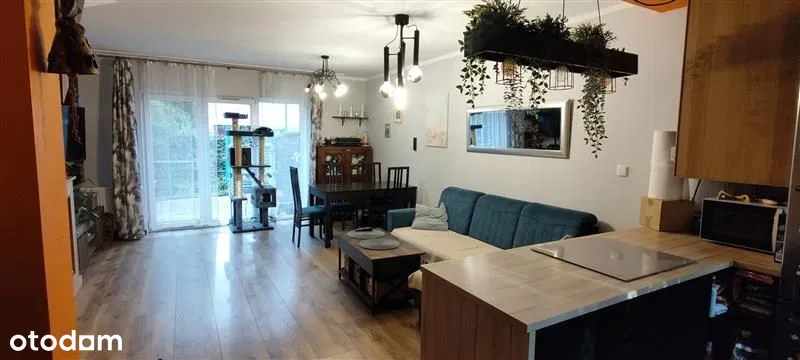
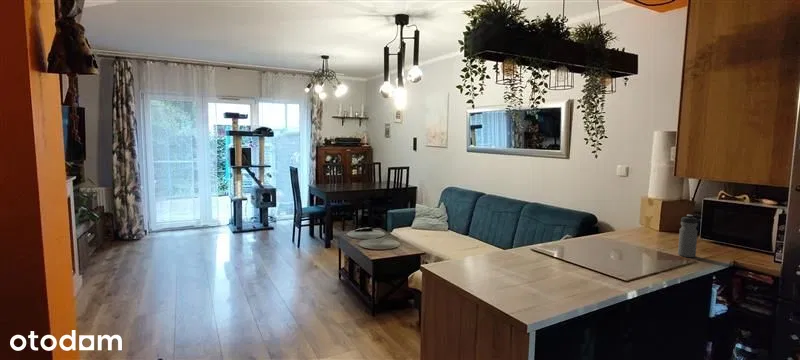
+ water bottle (688, 235)
